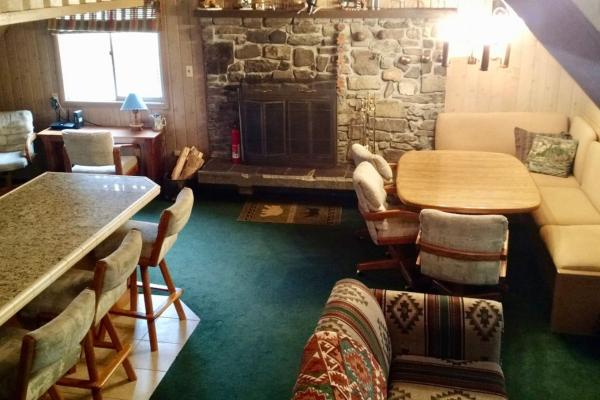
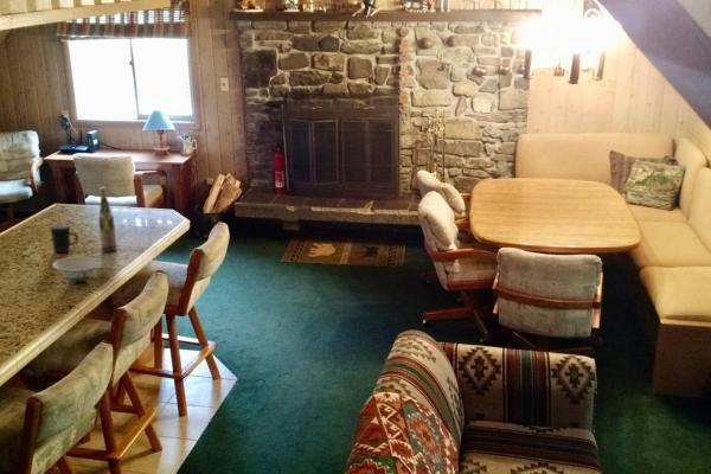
+ wine bottle (105, 219)
+ mug (65, 238)
+ bowl (78, 270)
